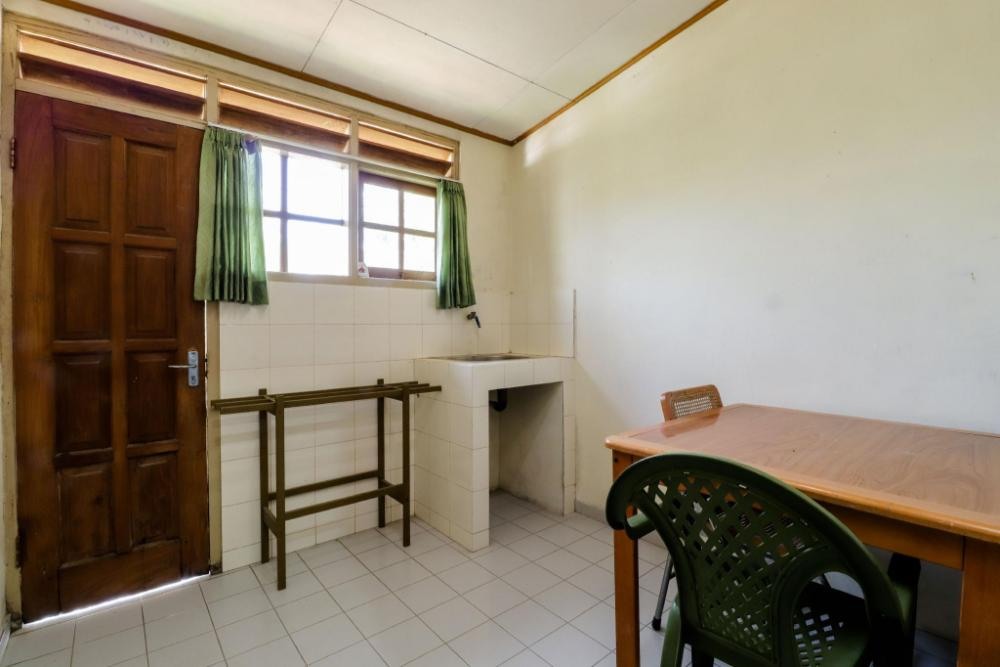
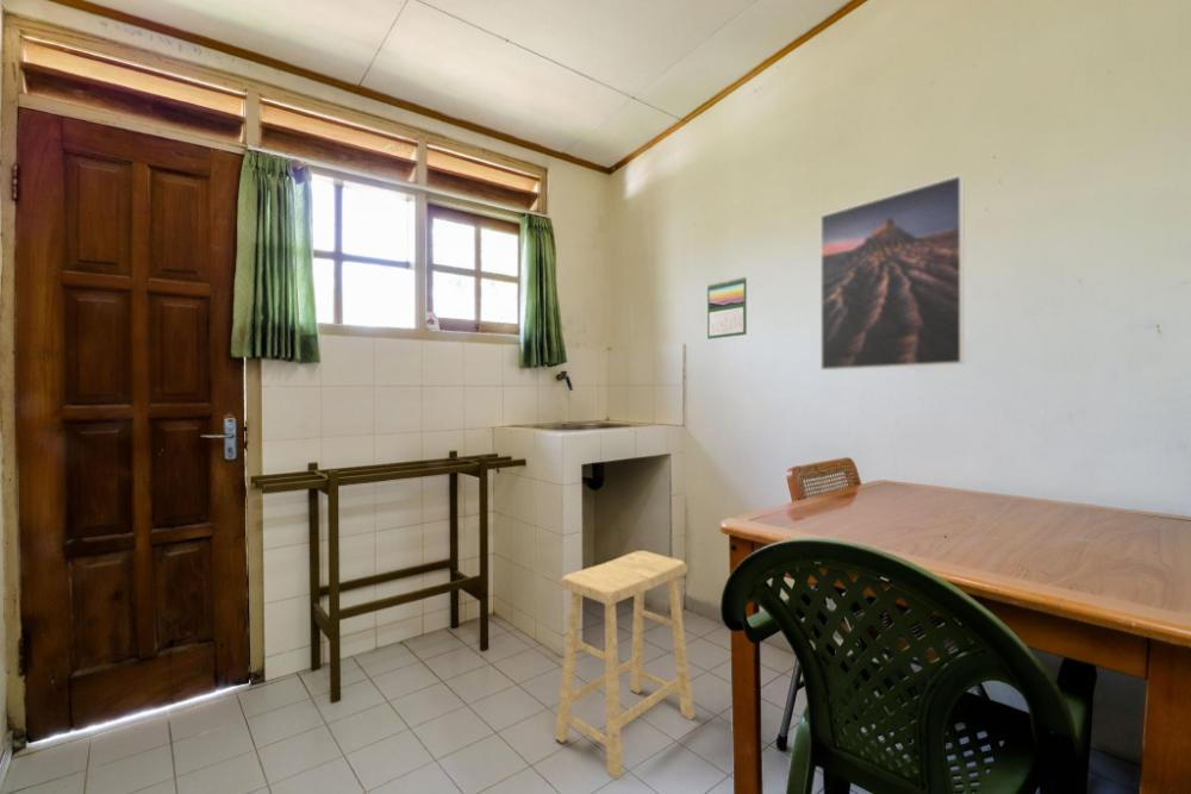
+ calendar (725, 308)
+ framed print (885, 282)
+ stool (632, 648)
